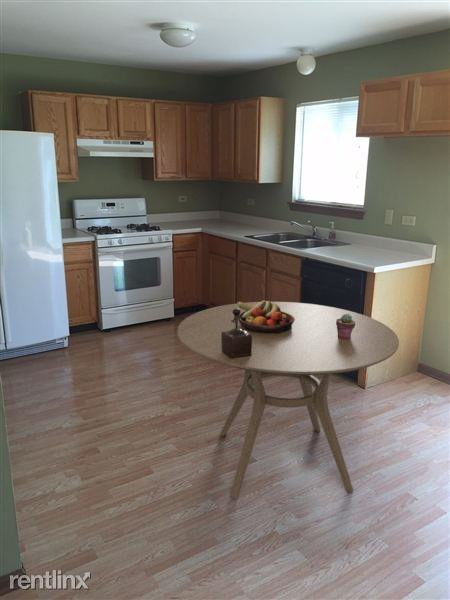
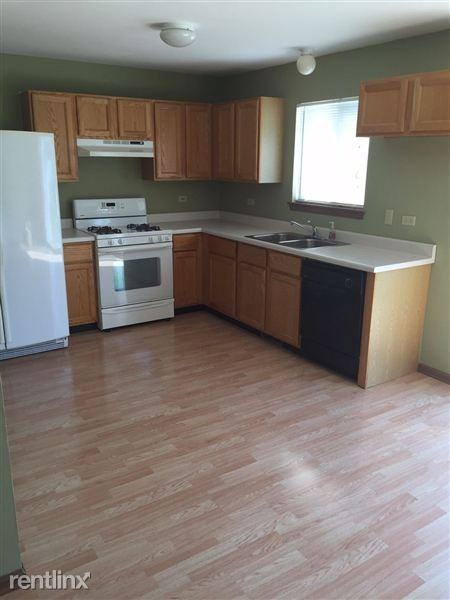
- dining table (282, 398)
- potted succulent (345, 325)
- fruit bowl (265, 314)
- pepper mill (234, 331)
